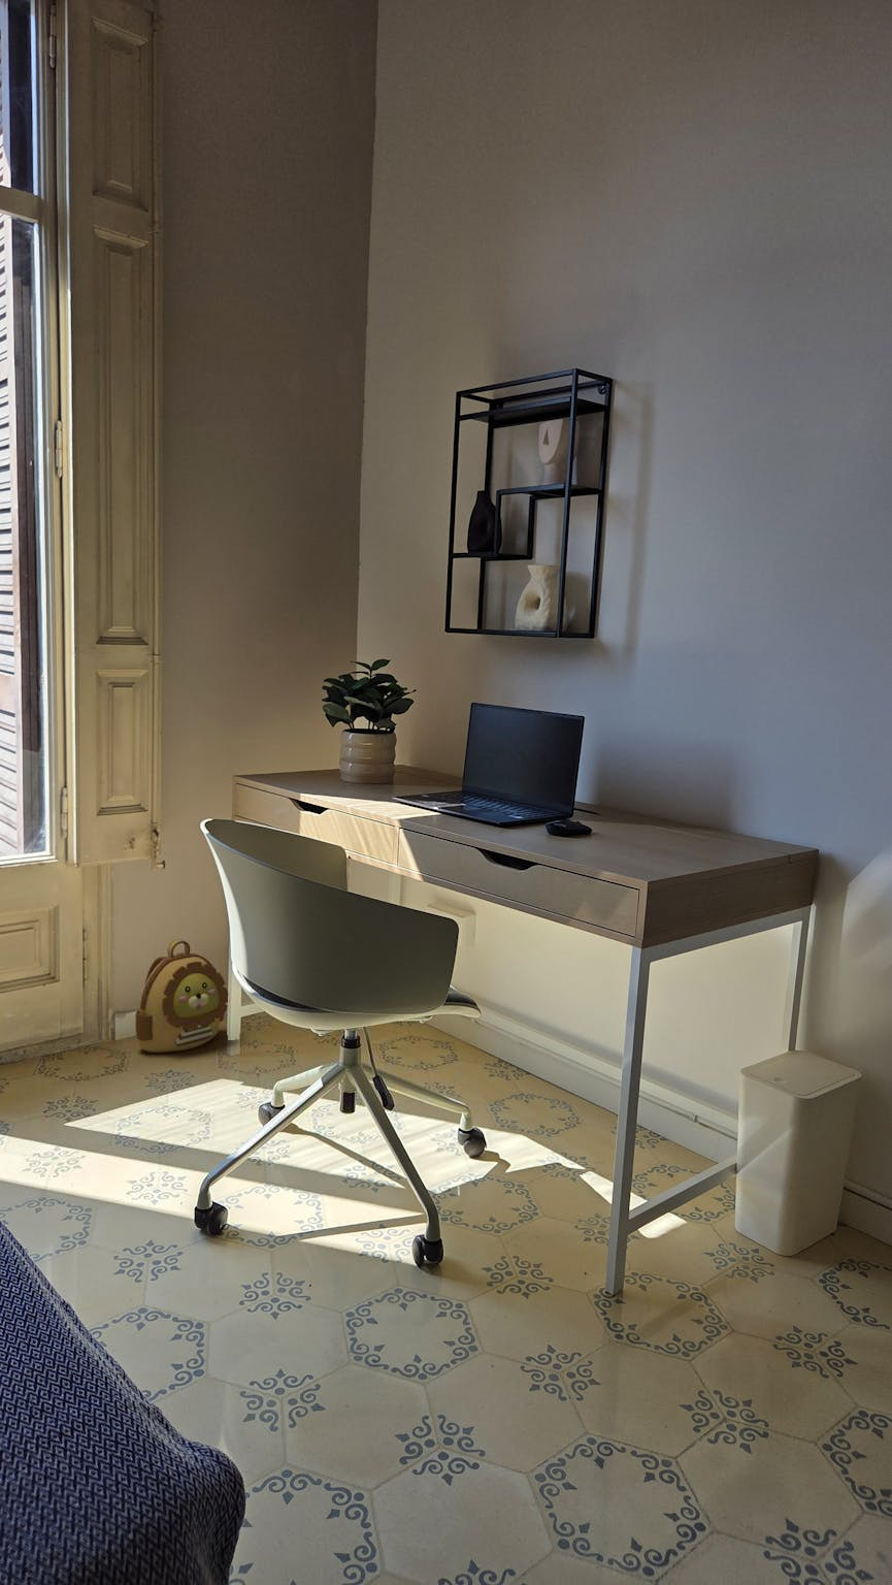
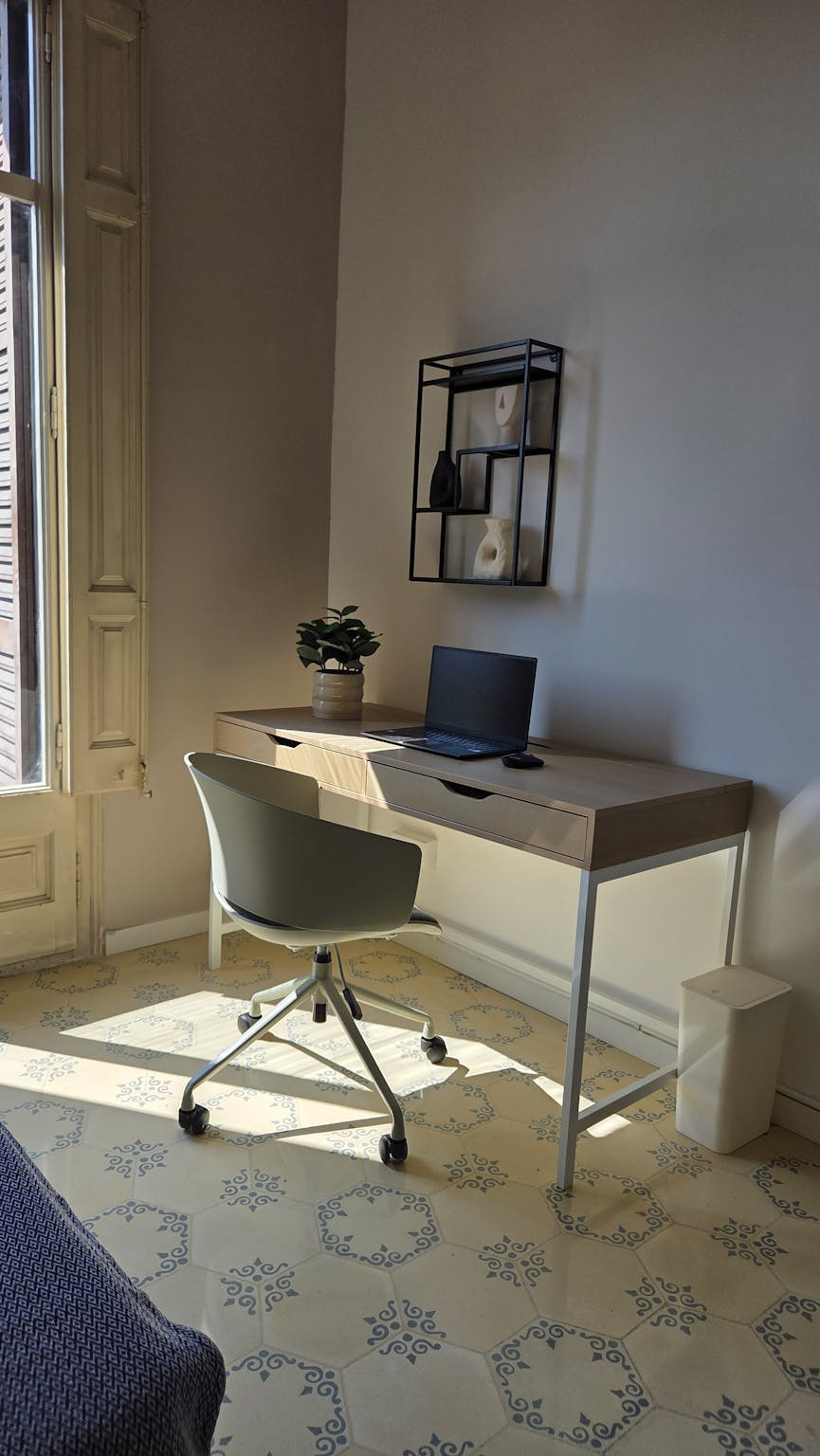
- backpack (179, 991)
